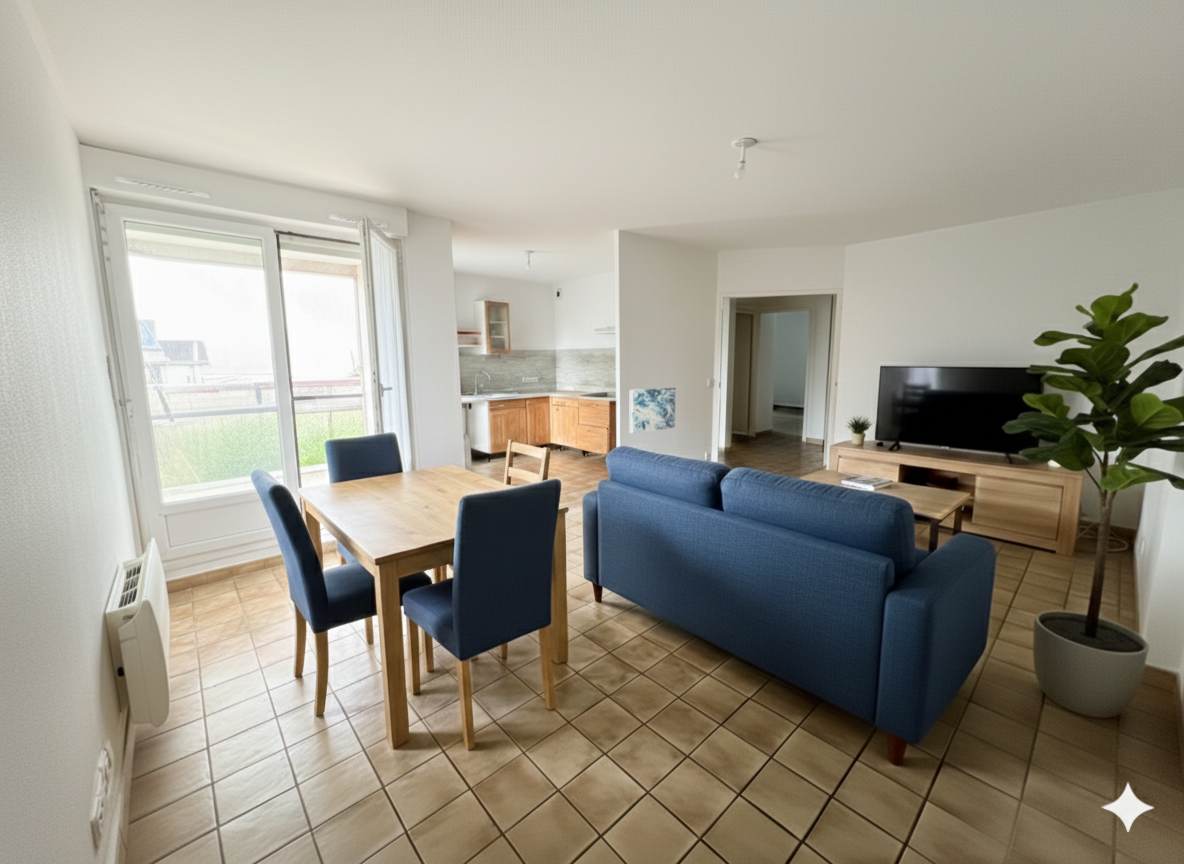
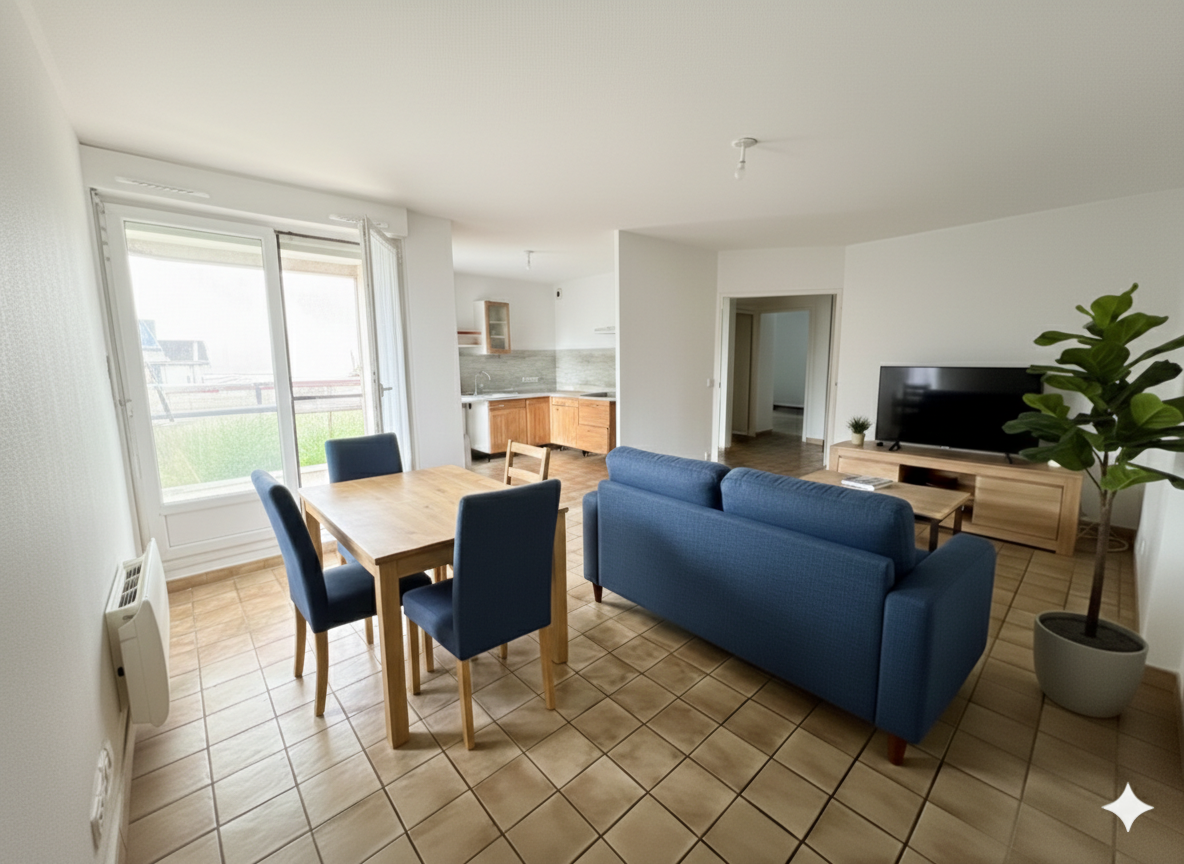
- wall art (653, 409)
